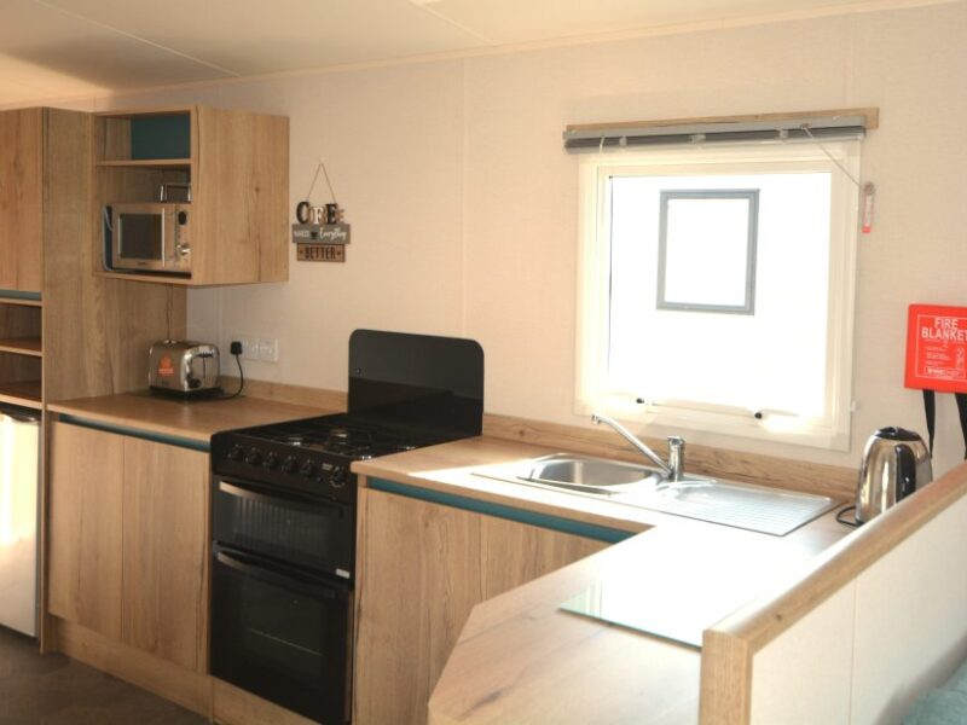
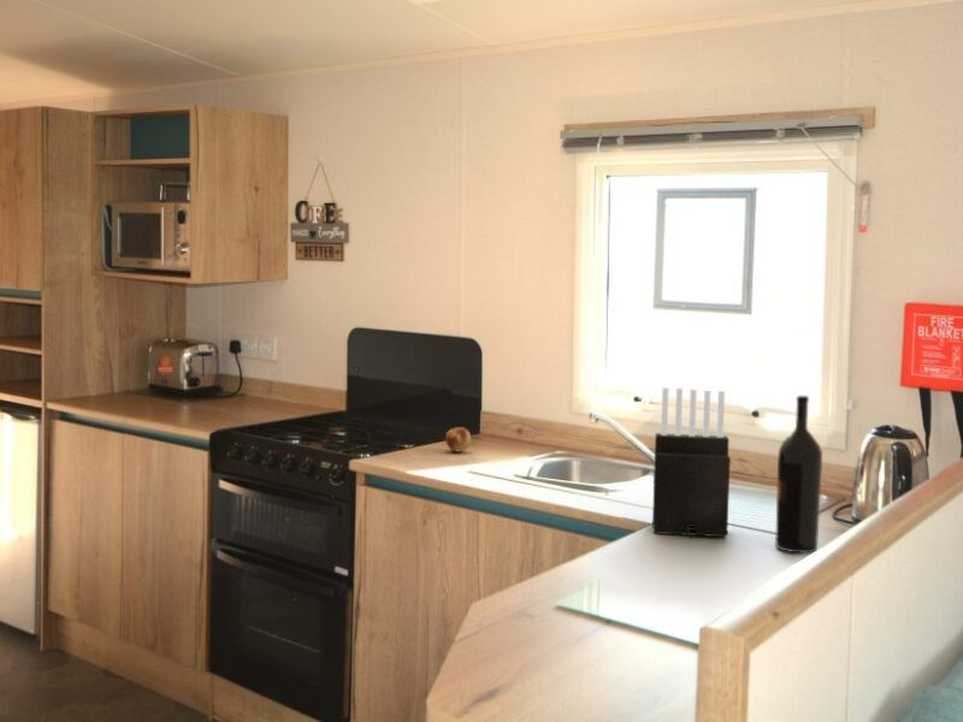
+ knife block (691, 461)
+ wine bottle (799, 472)
+ fruit (457, 439)
